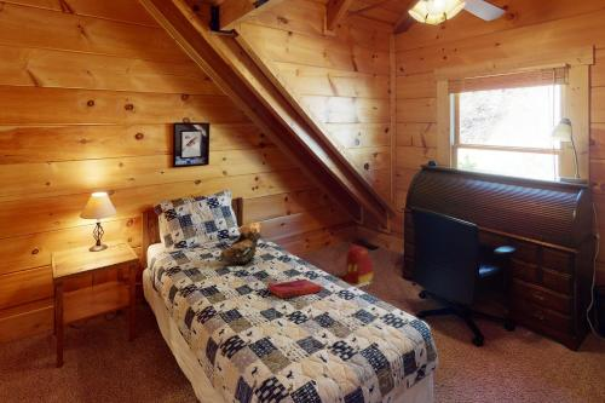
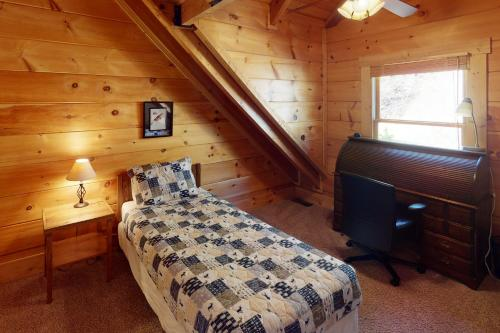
- backpack (358, 260)
- teddy bear (241, 242)
- hardback book (294, 288)
